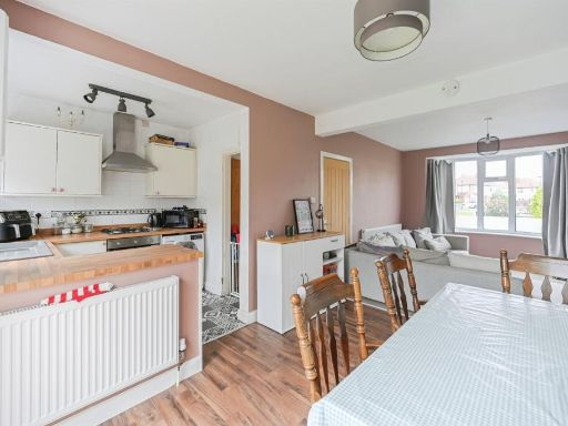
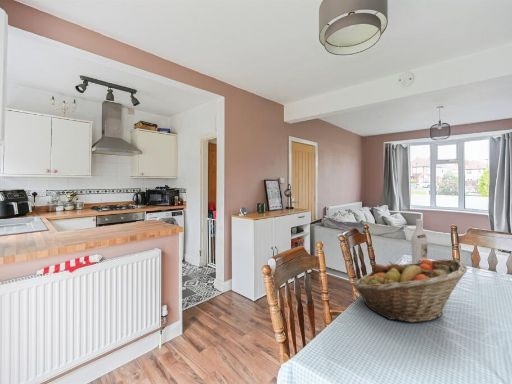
+ wine bottle (419, 242)
+ fruit basket (407, 282)
